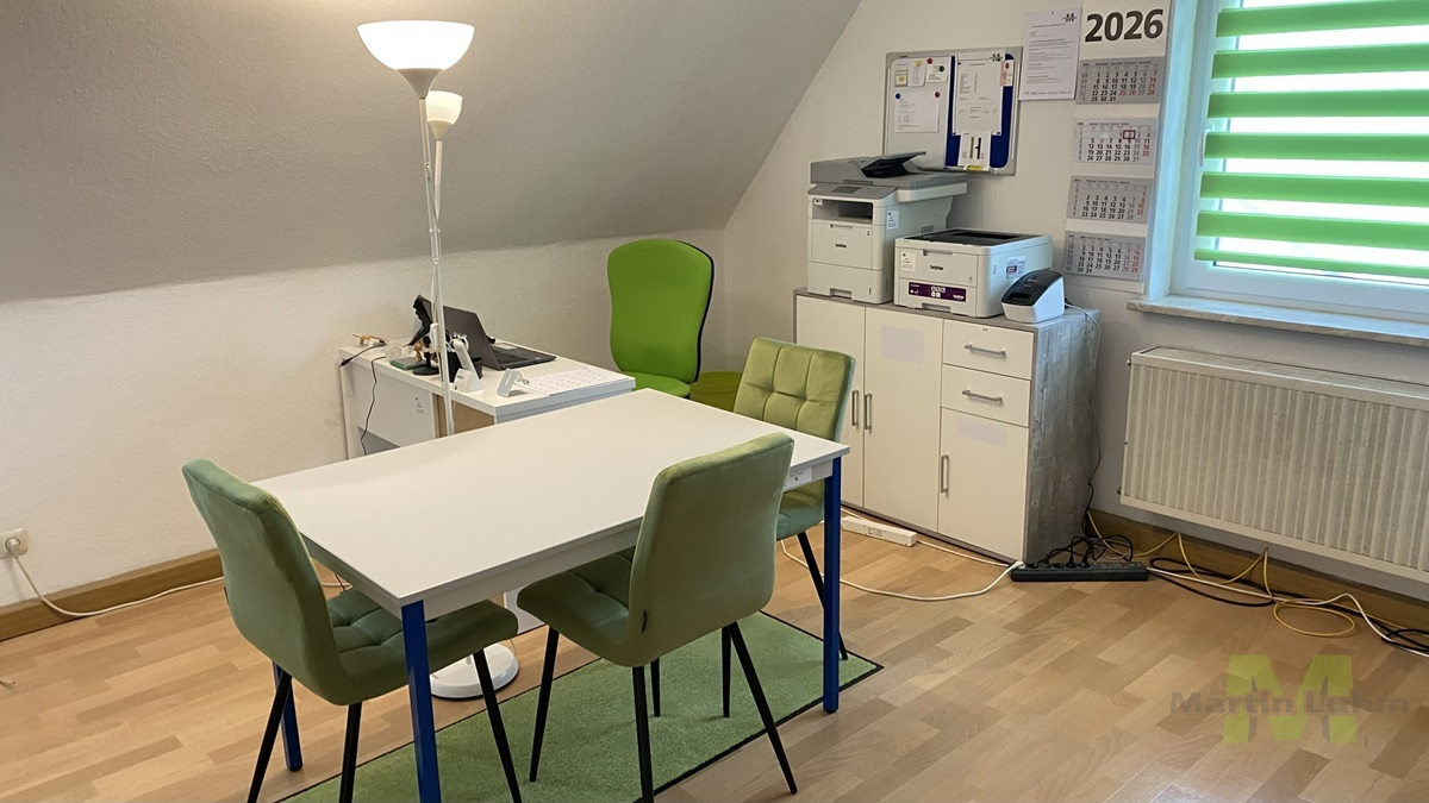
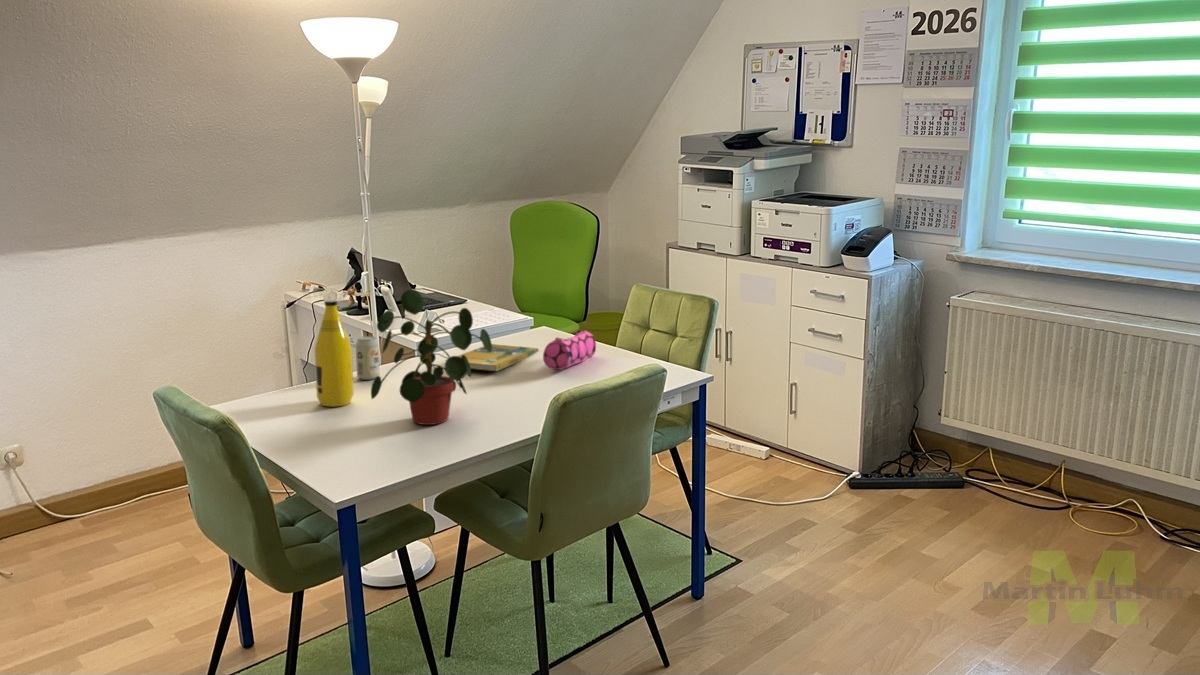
+ bottle (333, 352)
+ pencil case (571, 348)
+ beverage can (367, 358)
+ potted plant (430, 355)
+ booklet (493, 356)
